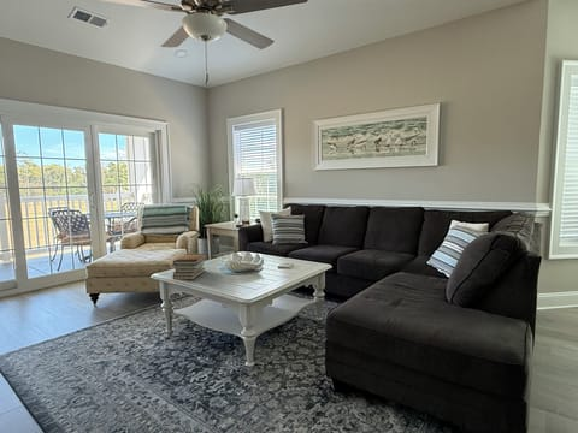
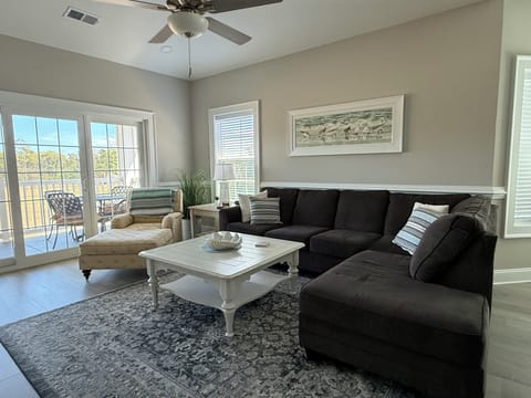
- book stack (190, 266)
